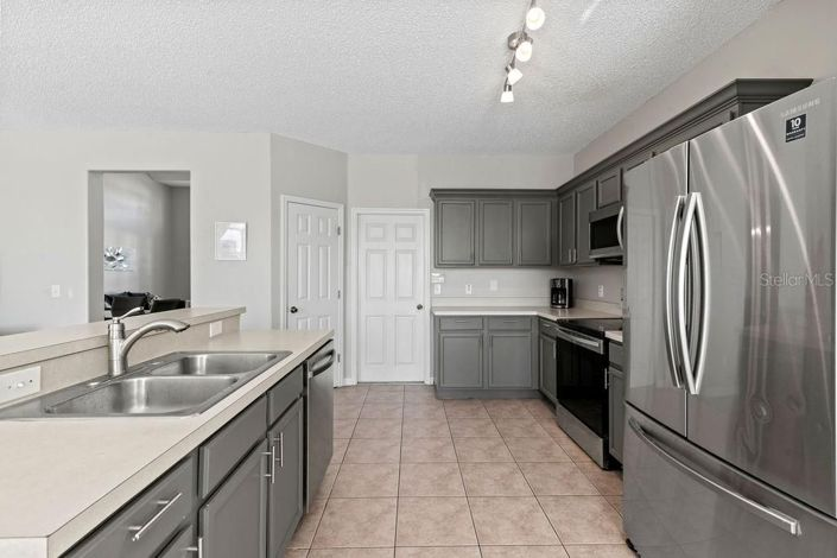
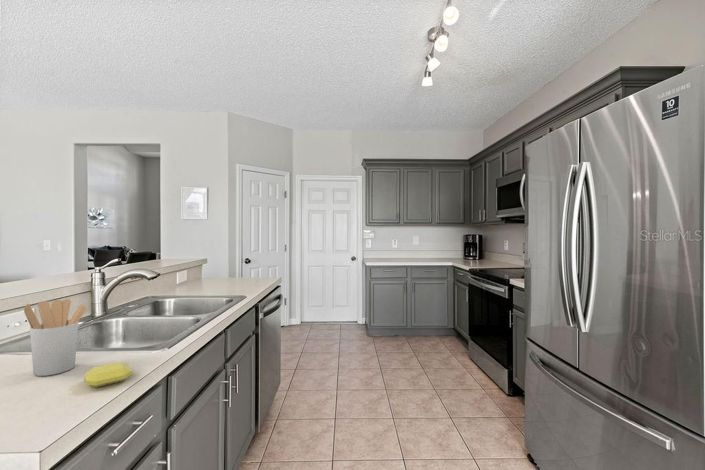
+ soap bar (108, 374)
+ utensil holder (54, 333)
